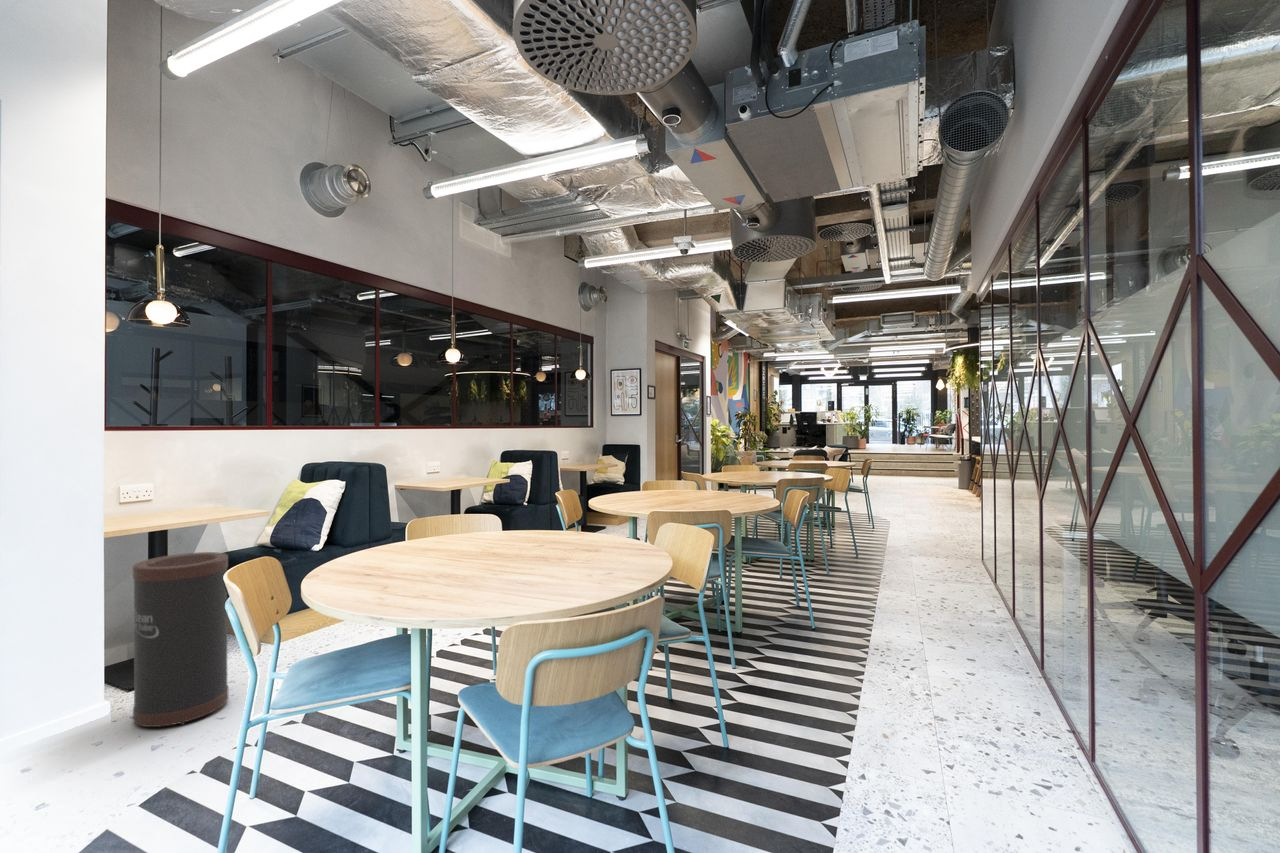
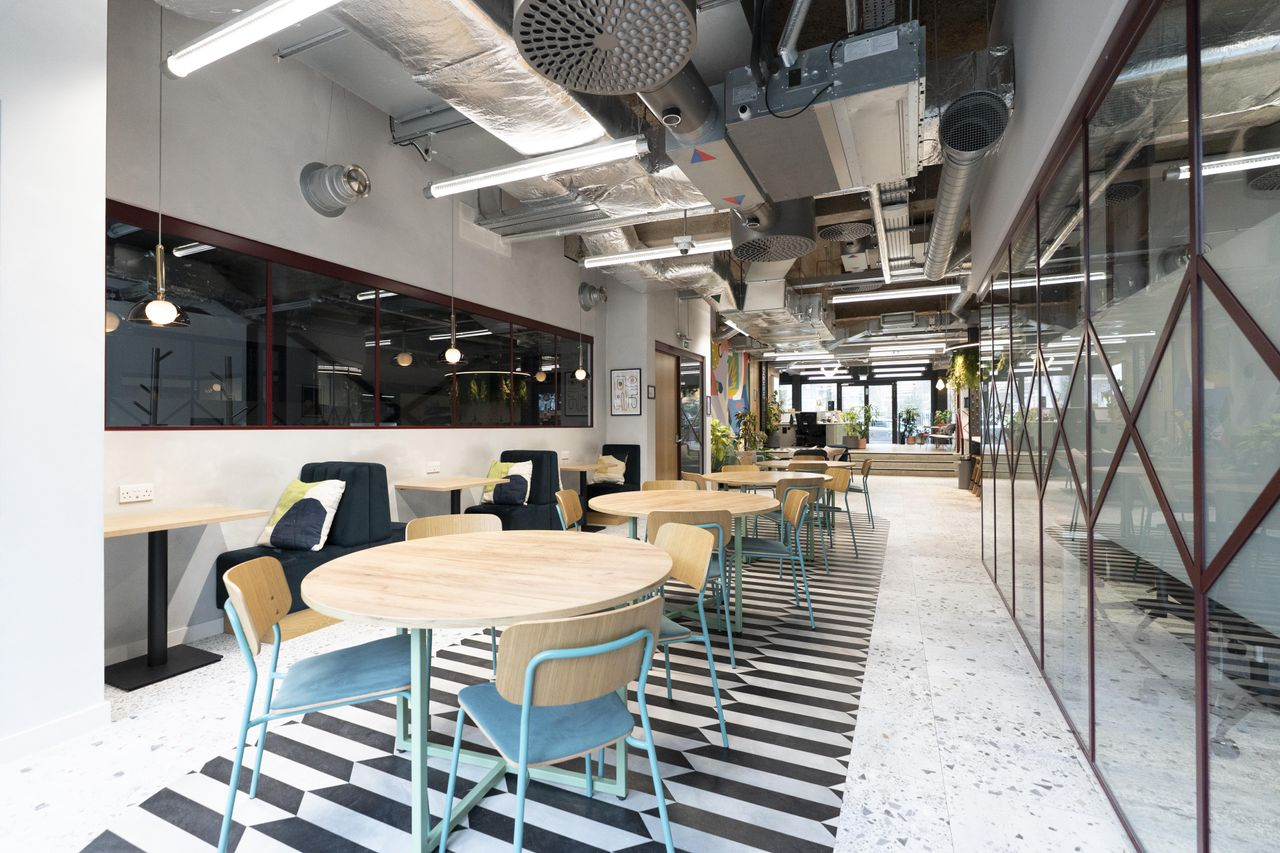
- trash can (182, 635)
